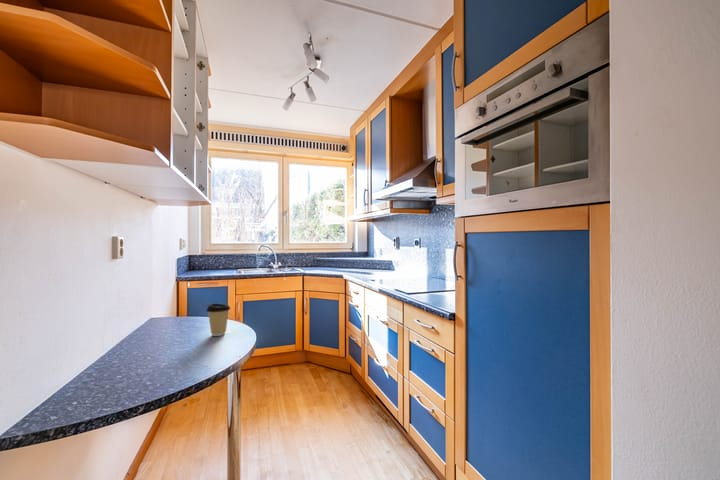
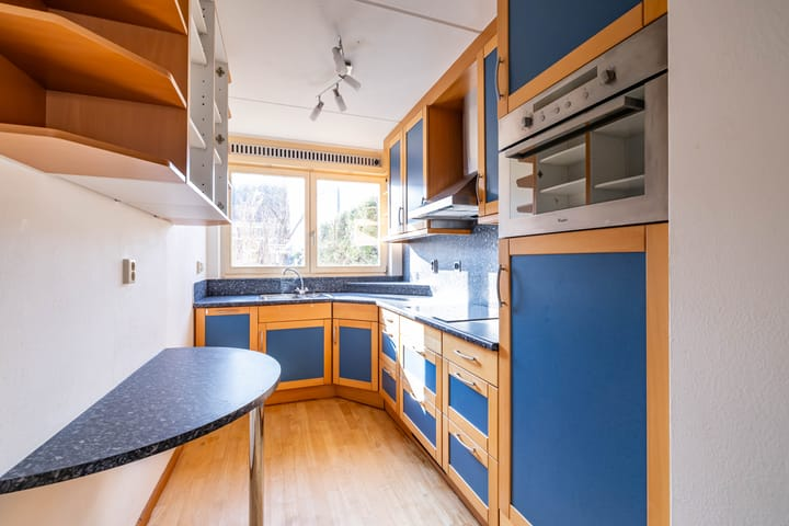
- coffee cup (218, 319)
